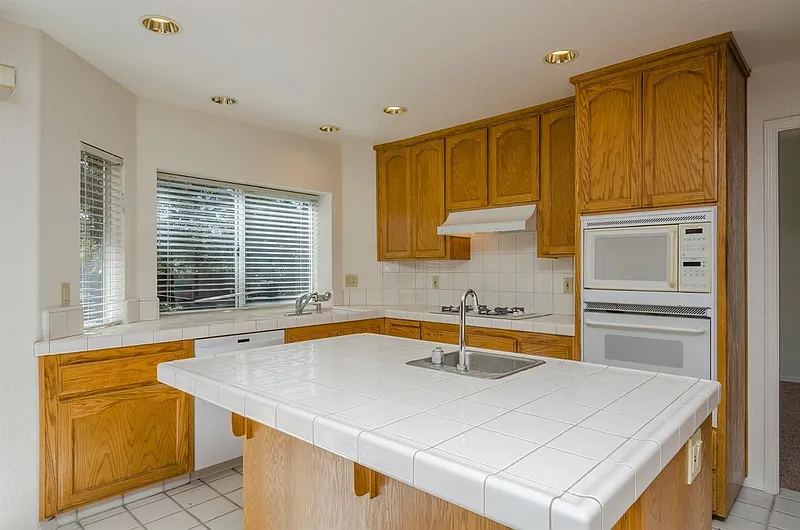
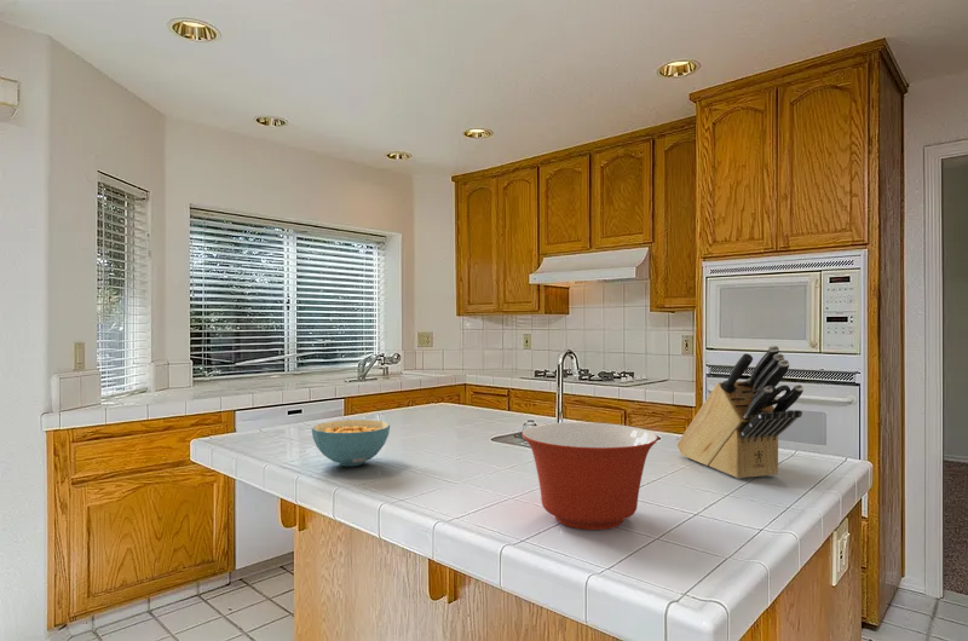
+ cereal bowl (351, 444)
+ mixing bowl (588, 475)
+ knife block (734, 406)
